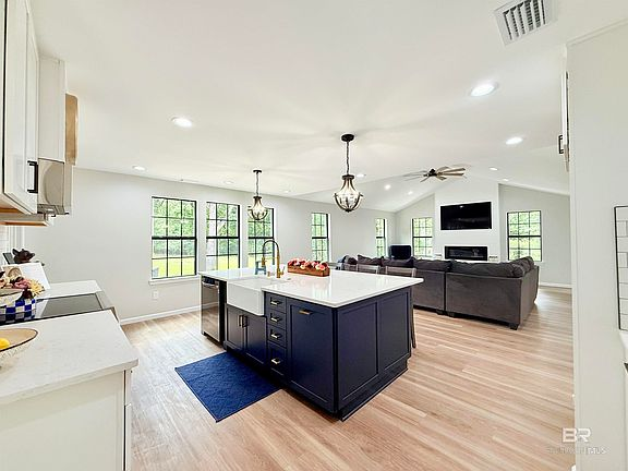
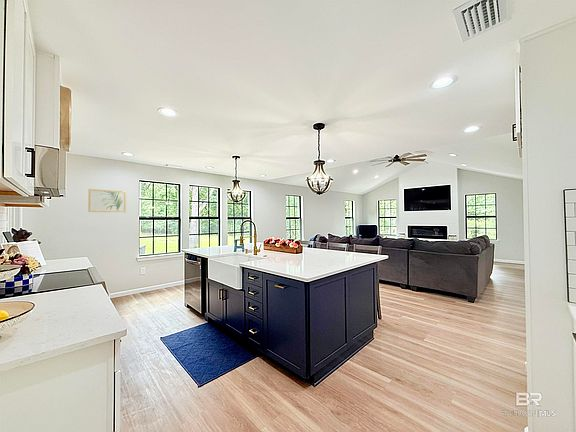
+ wall art (108, 201)
